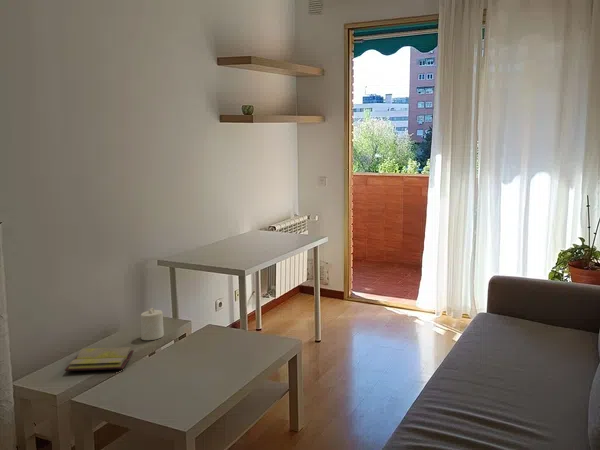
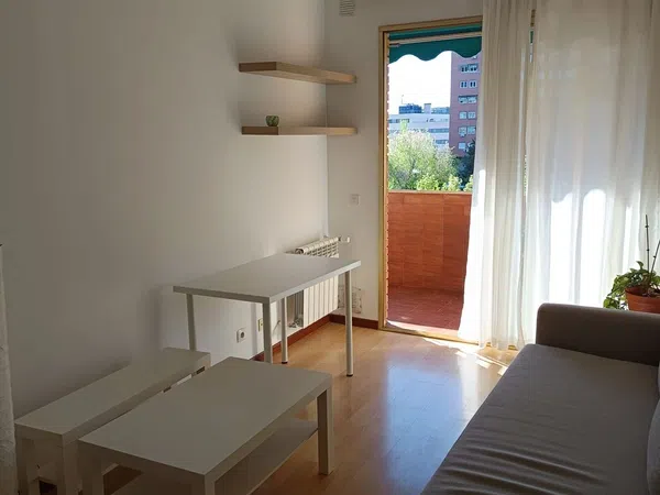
- candle (151, 322)
- diary (101, 358)
